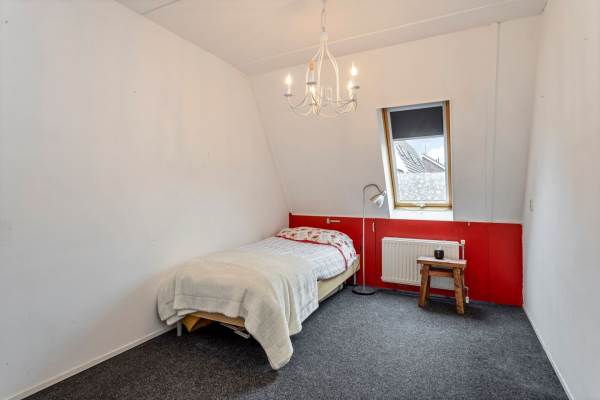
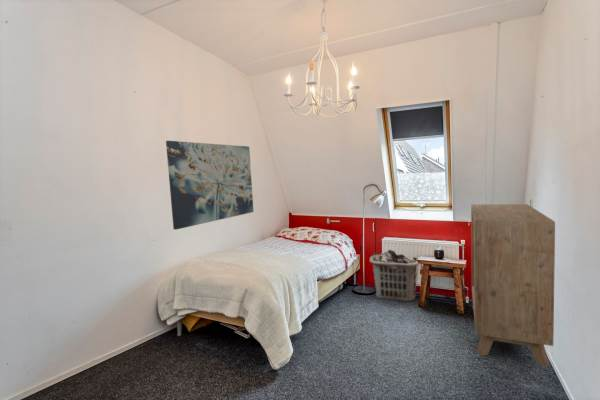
+ clothes hamper (394, 273)
+ wall art (216, 182)
+ dresser (504, 273)
